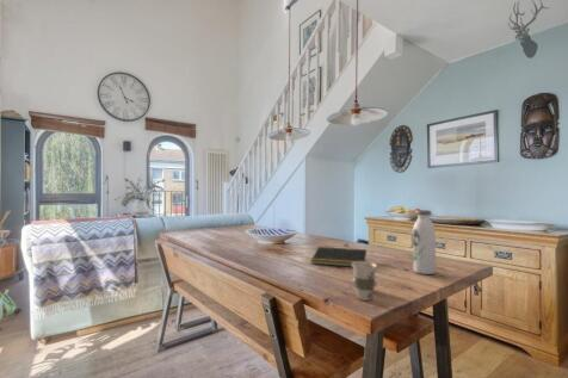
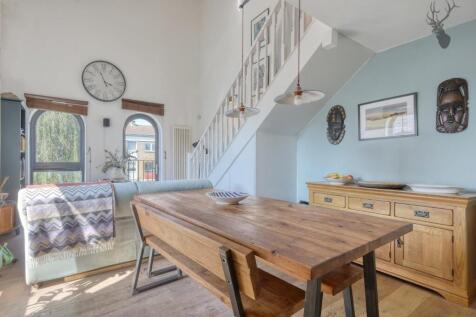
- cup (364, 278)
- notepad (339, 256)
- water bottle (424, 241)
